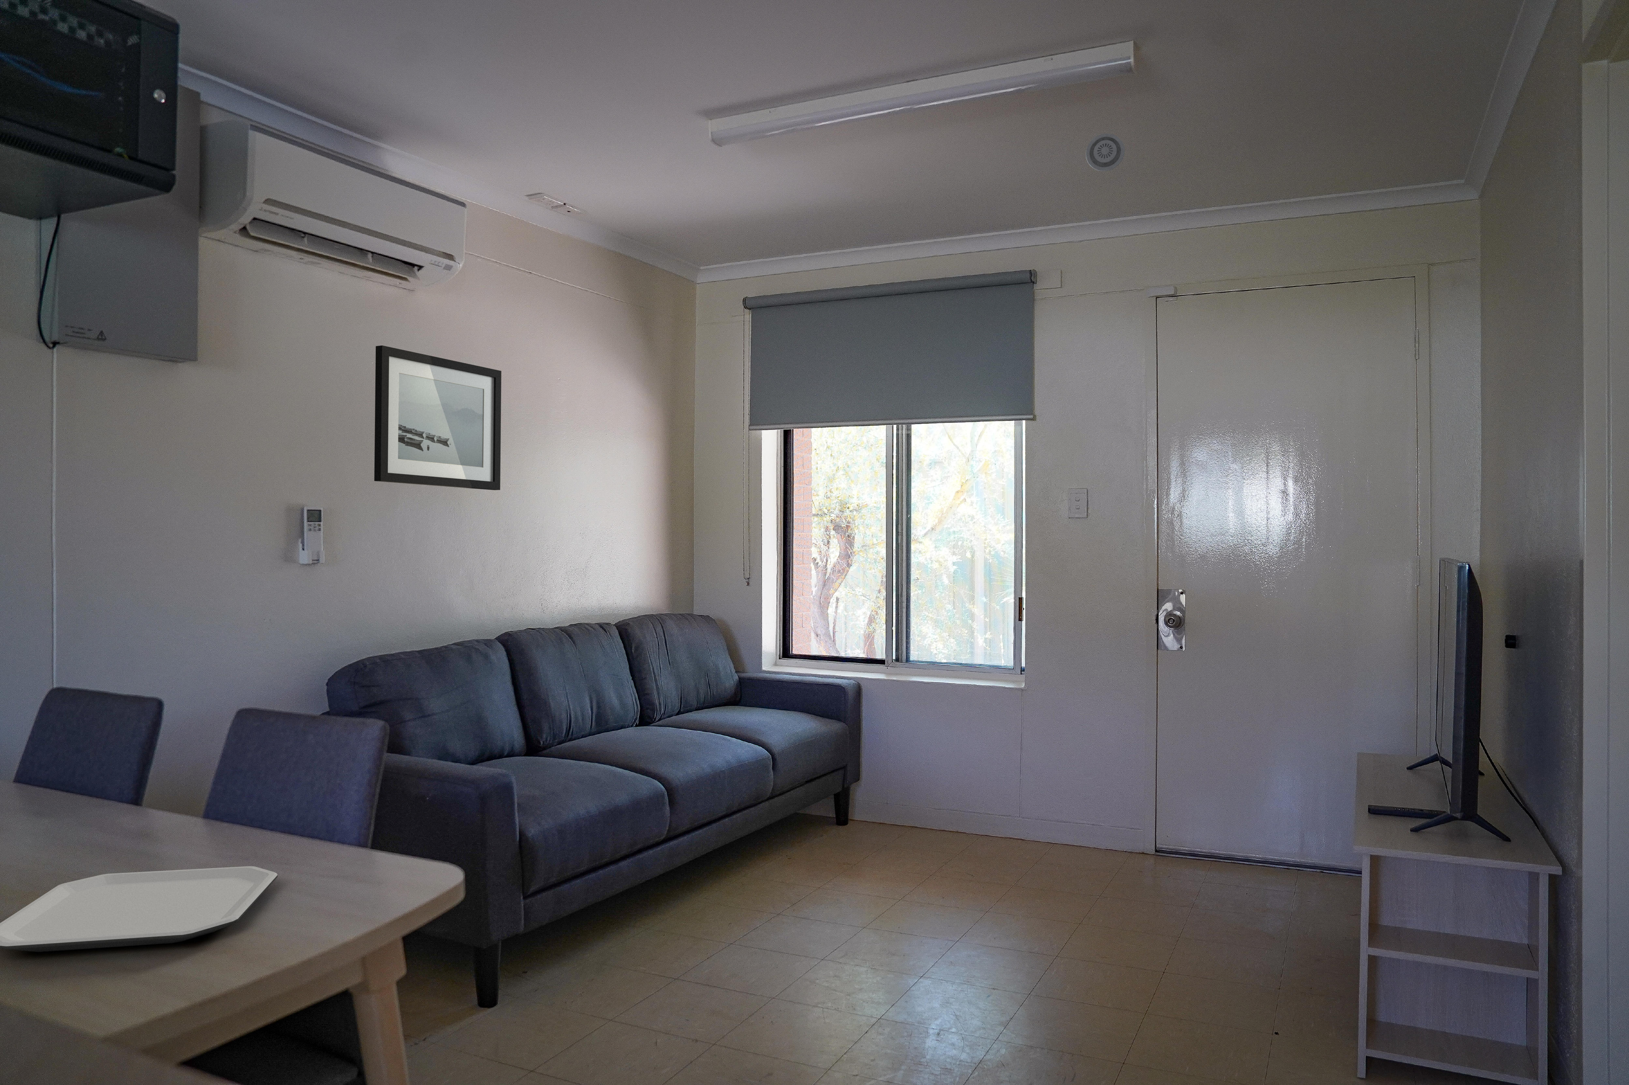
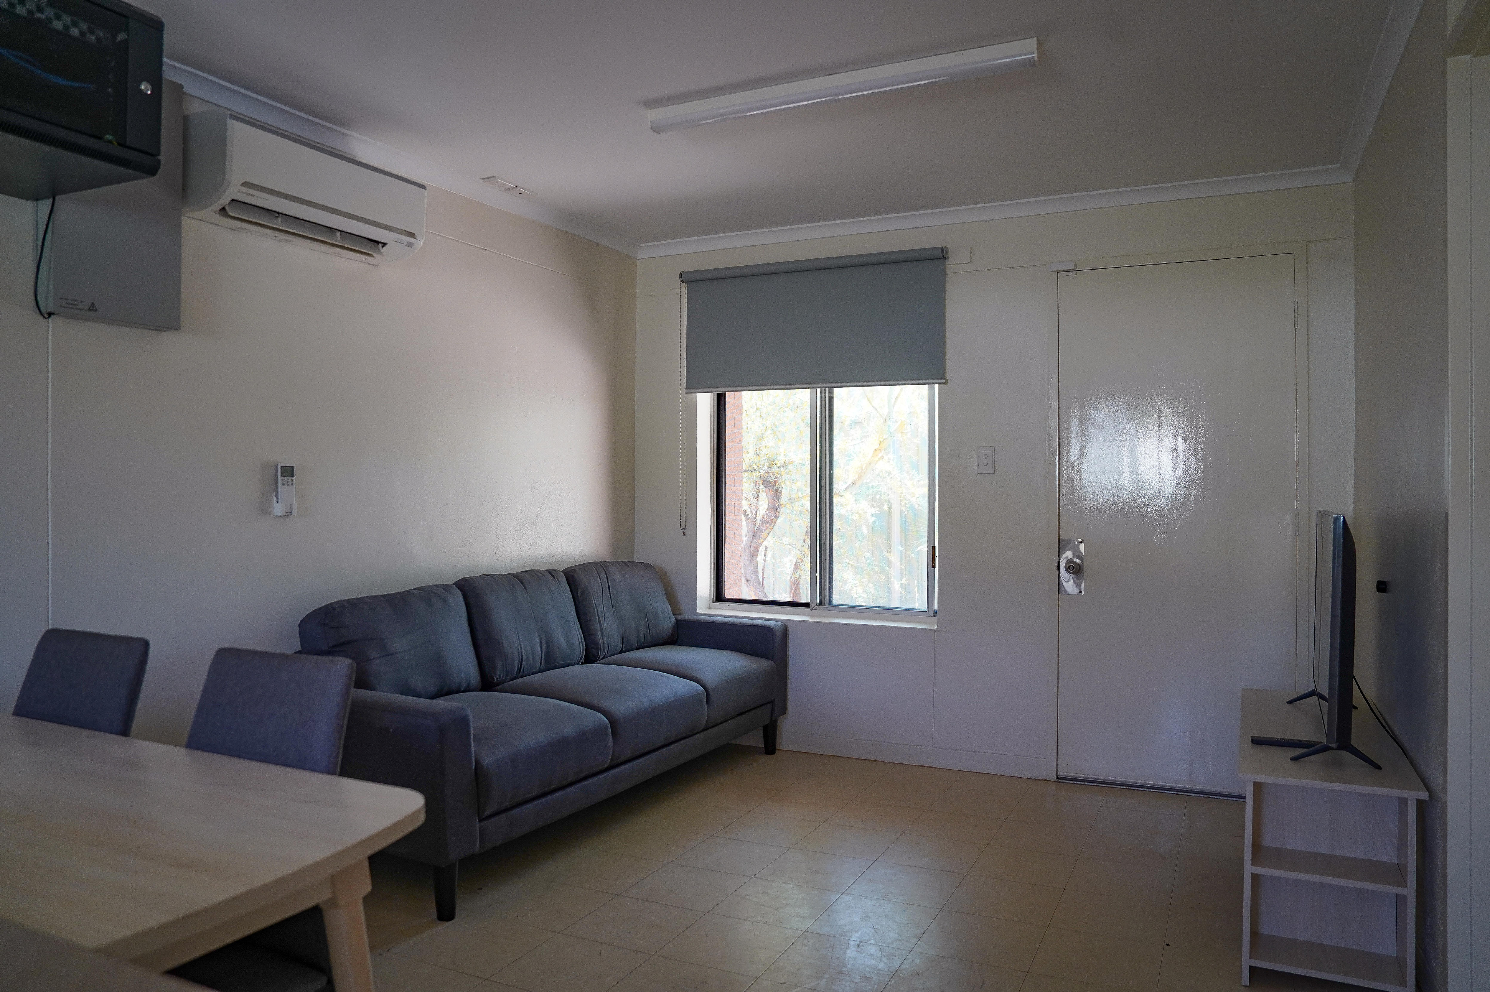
- wall art (441, 423)
- plate (143, 908)
- smoke detector (1105, 151)
